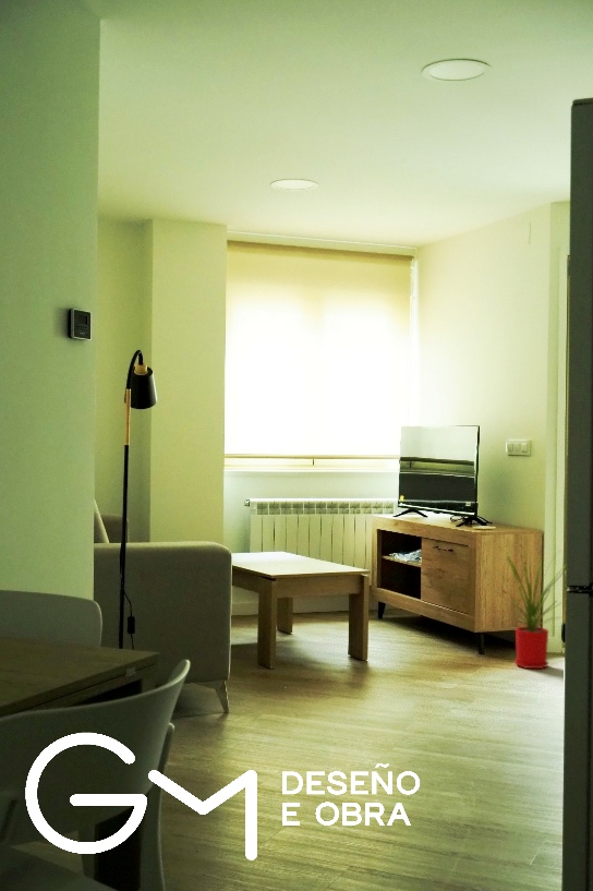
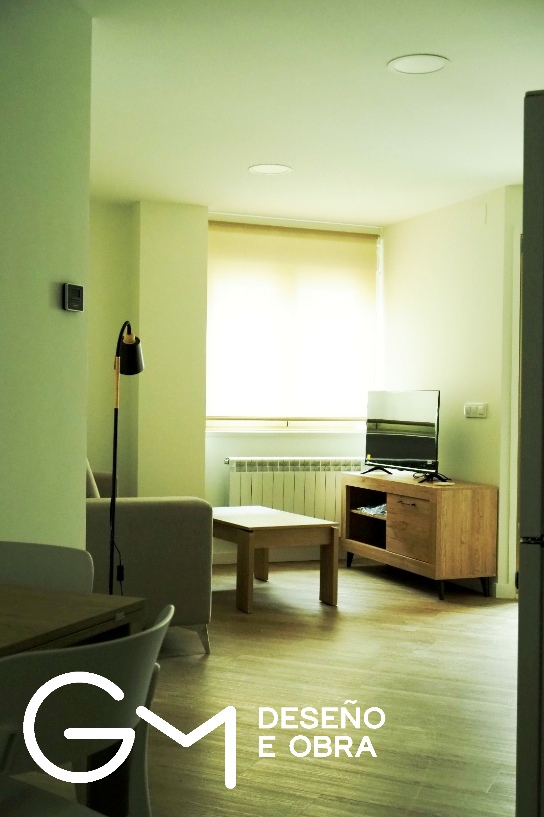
- house plant (533, 606)
